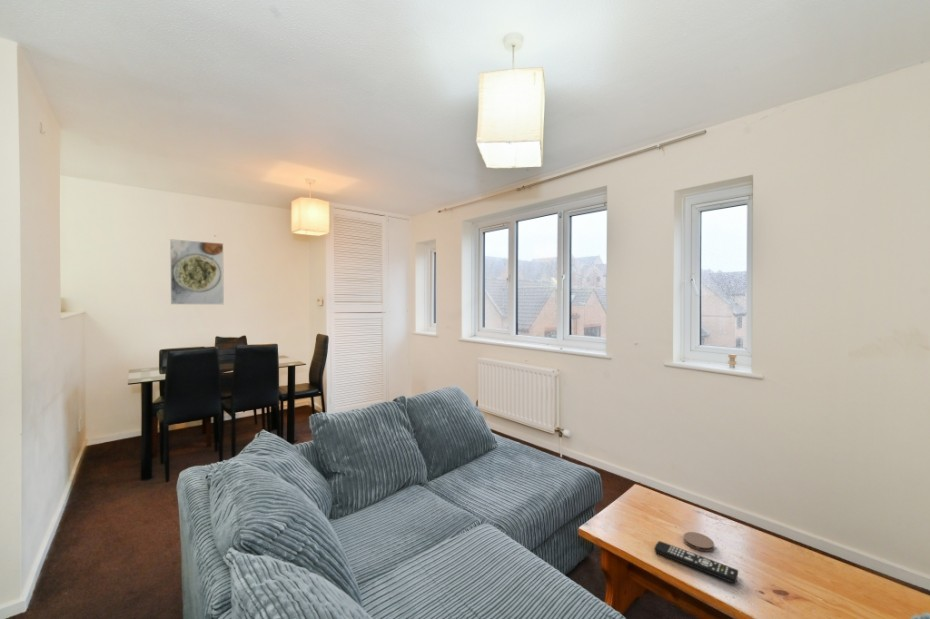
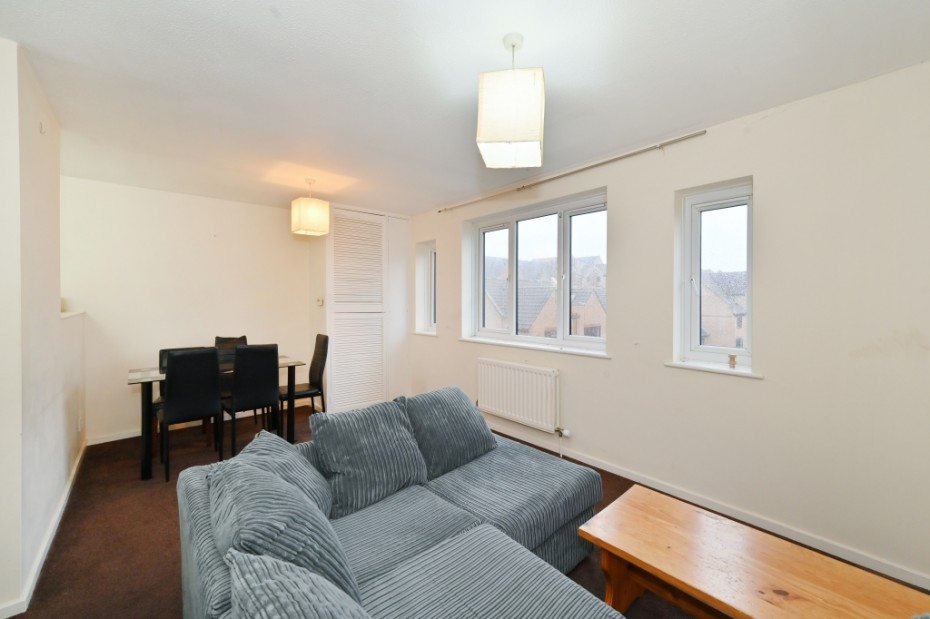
- coaster (698, 541)
- remote control (694, 561)
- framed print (197, 273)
